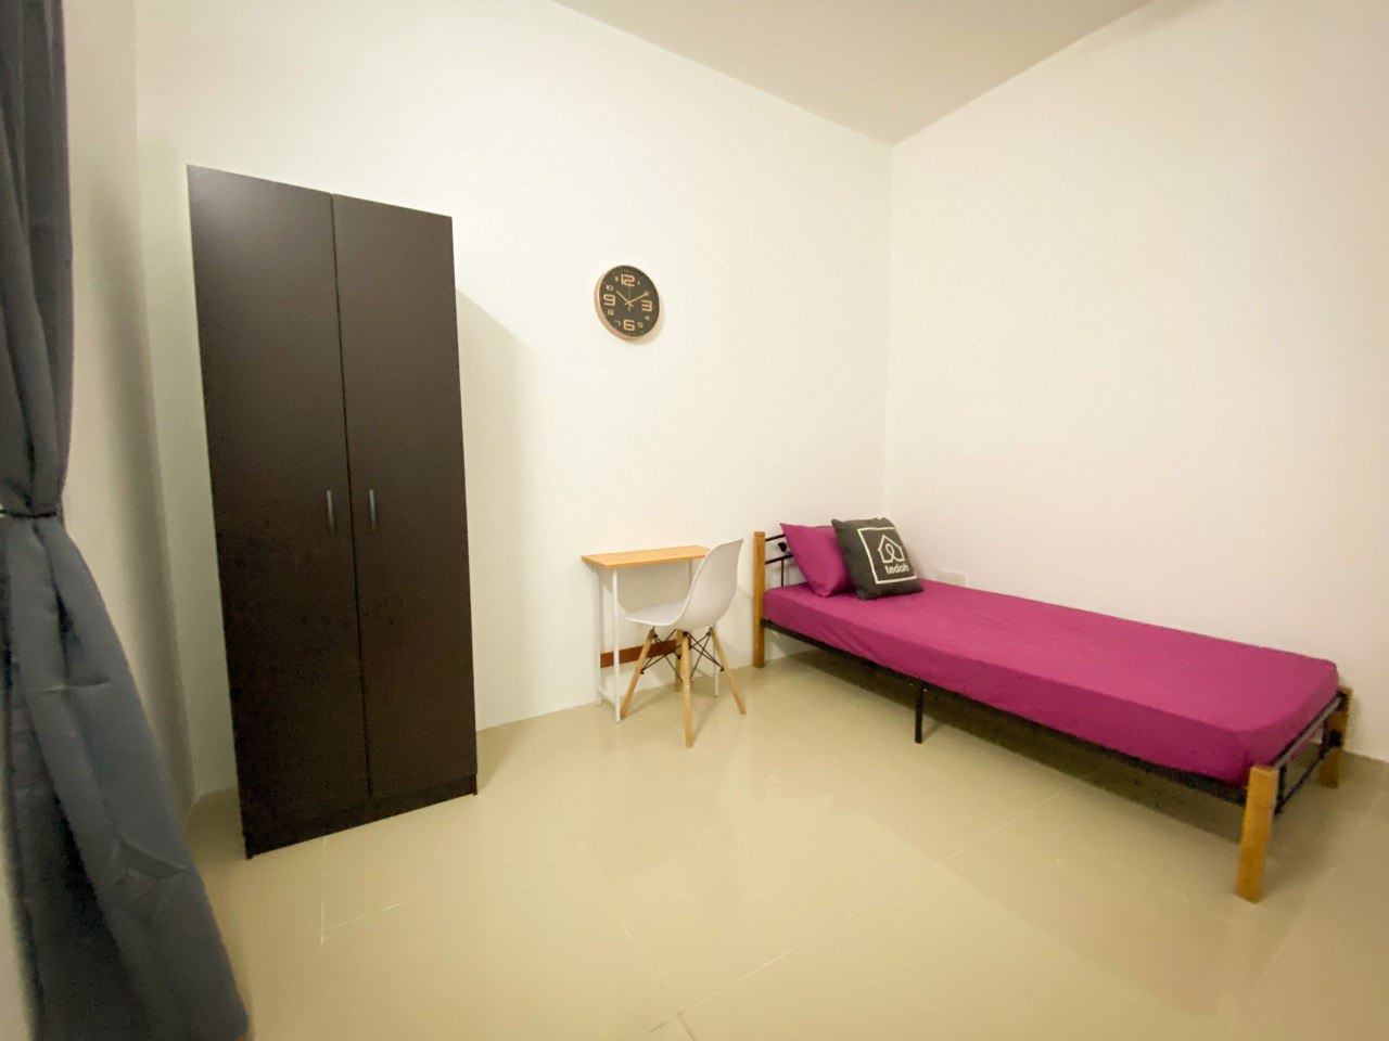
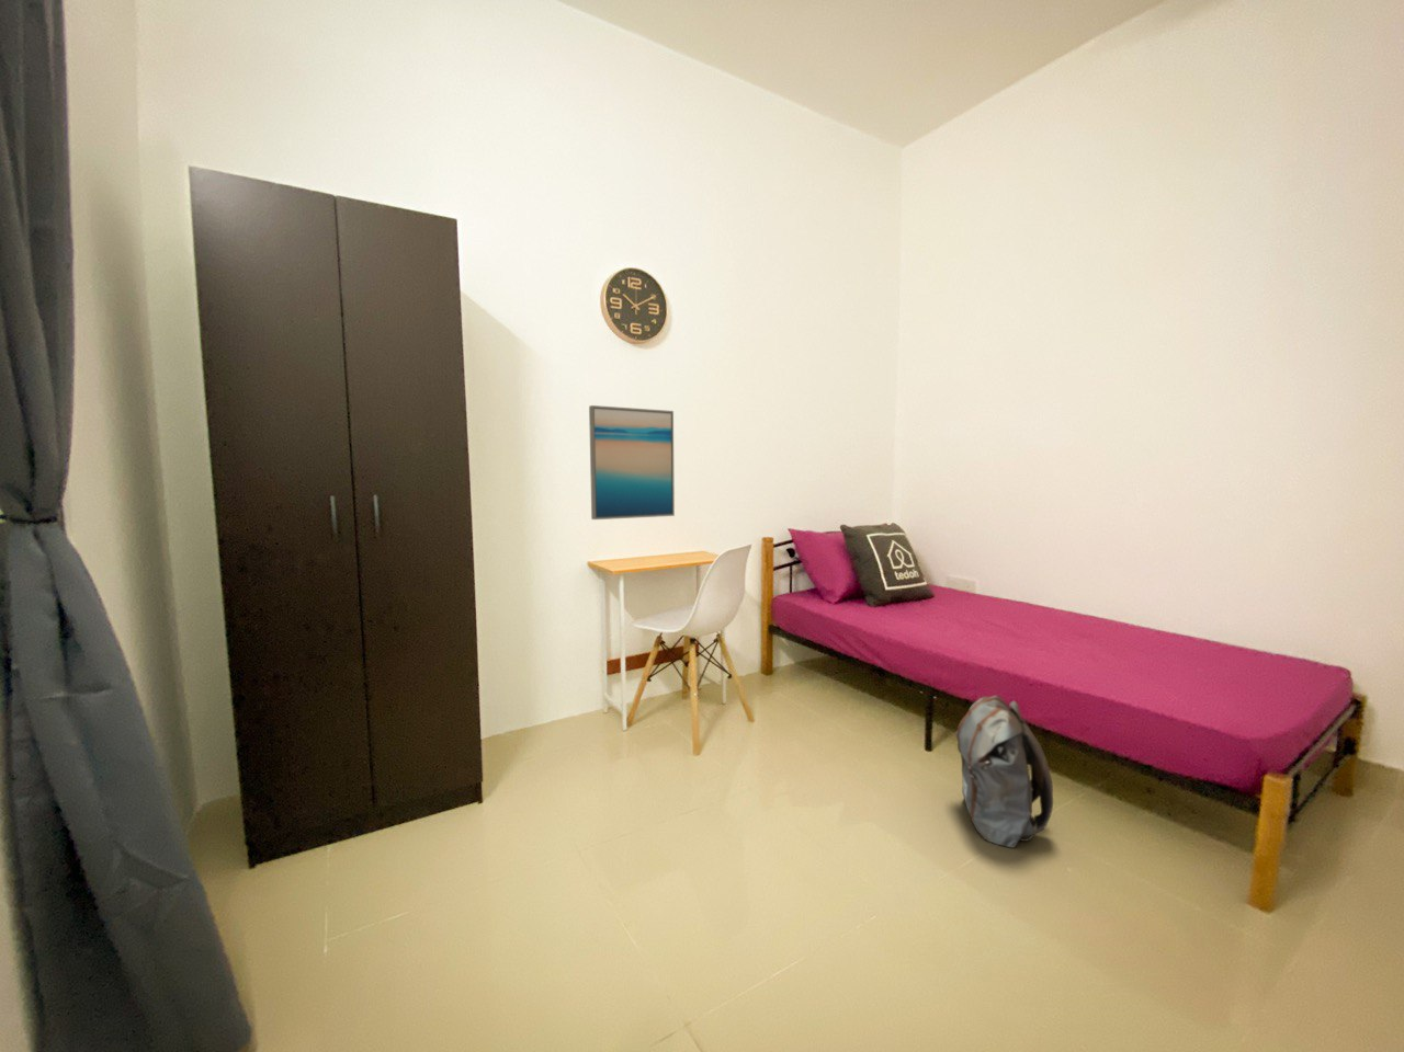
+ backpack (1002, 759)
+ wall art (632, 463)
